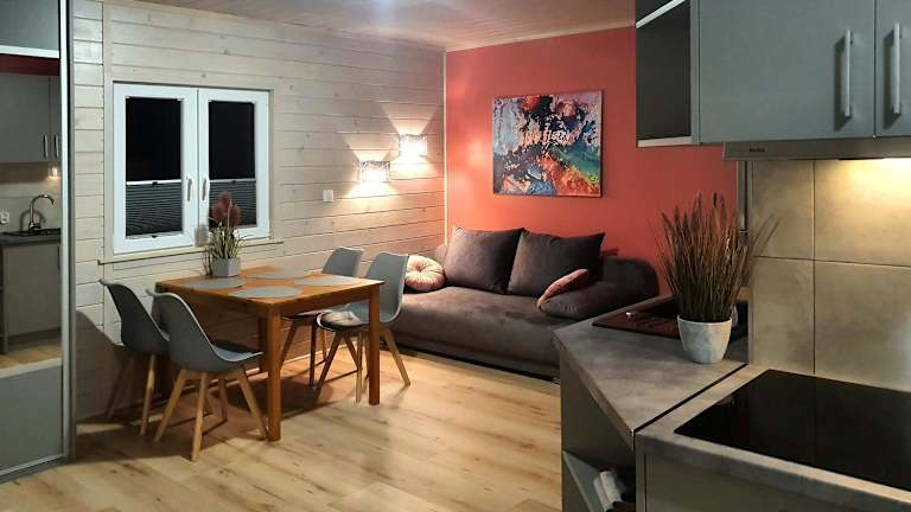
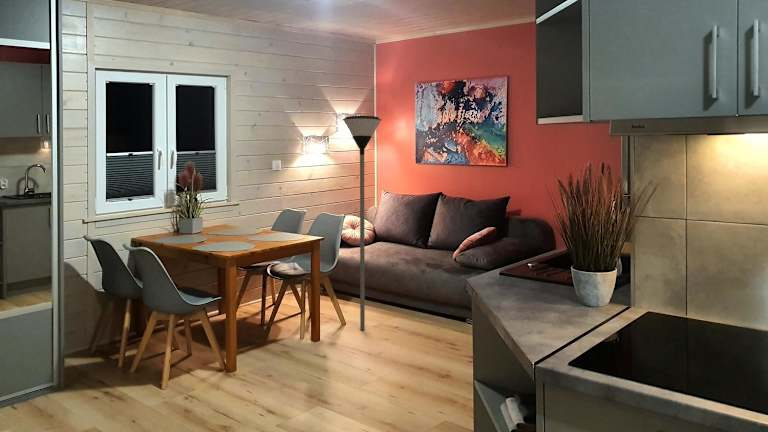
+ floor lamp (362, 223)
